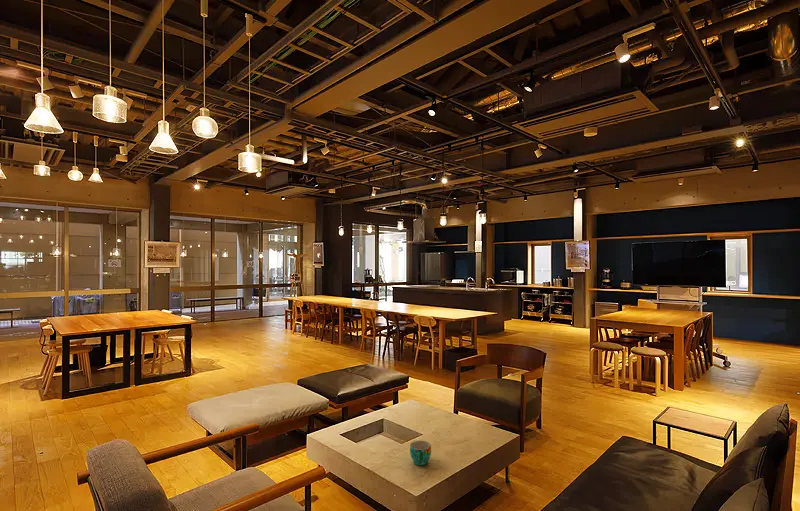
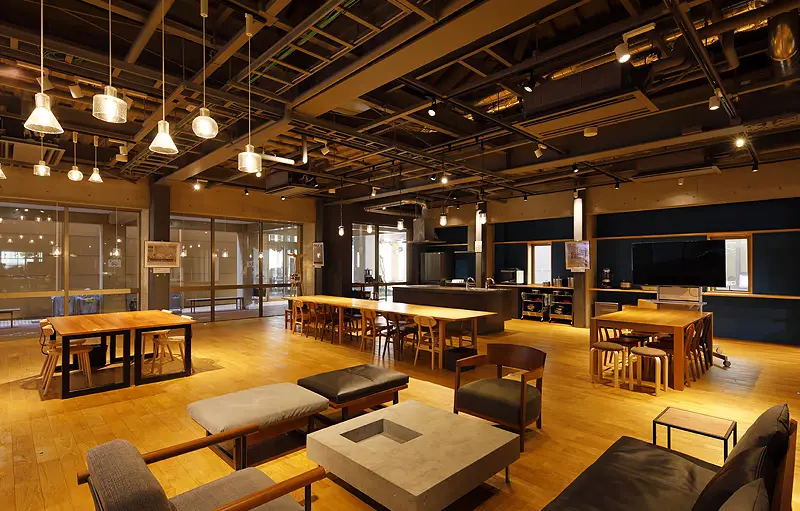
- cup (419, 453)
